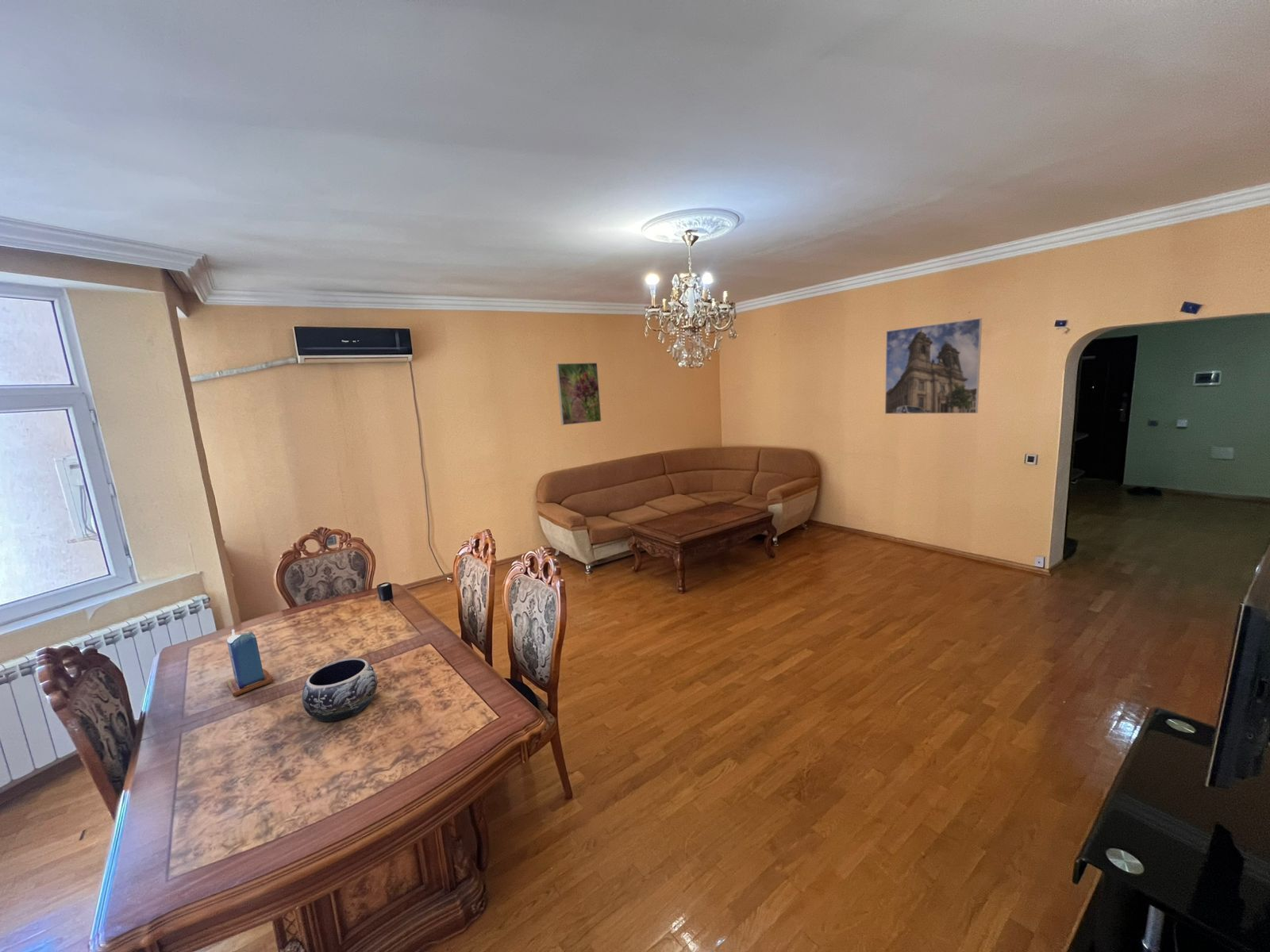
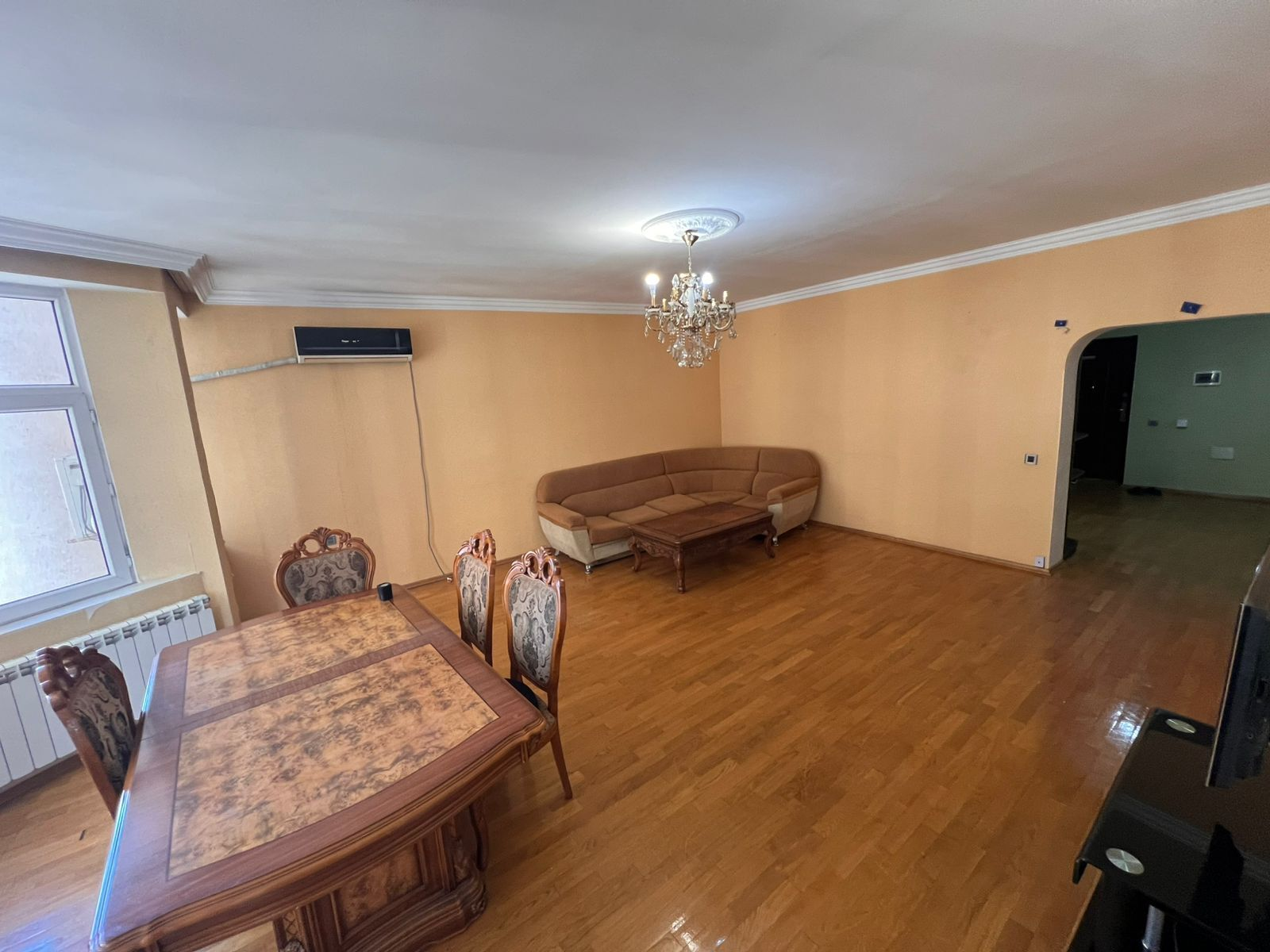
- decorative bowl (341, 689)
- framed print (579, 393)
- candle (244, 657)
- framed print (929, 370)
